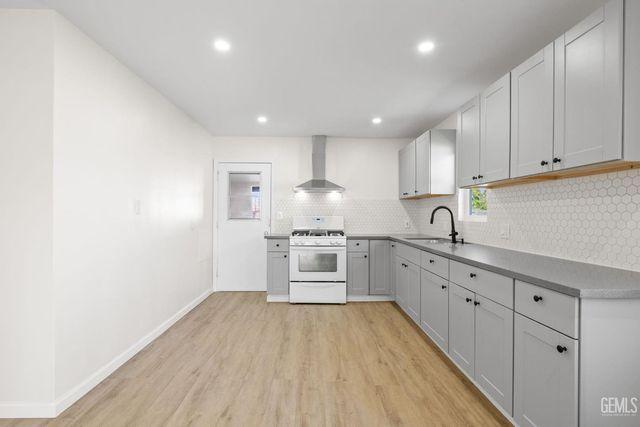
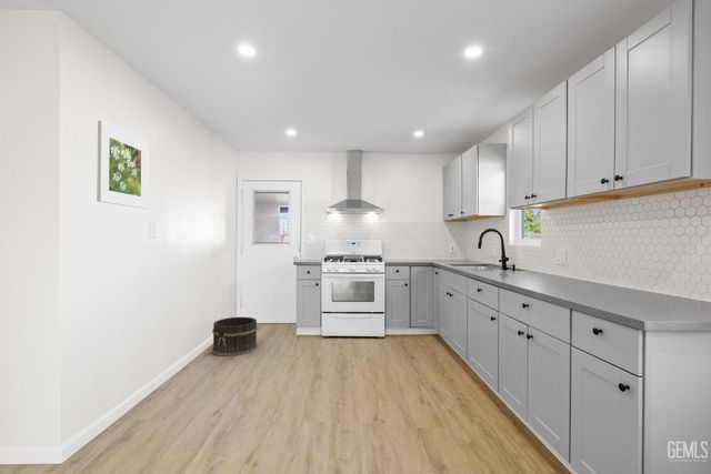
+ bucket (234, 335)
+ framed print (124, 169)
